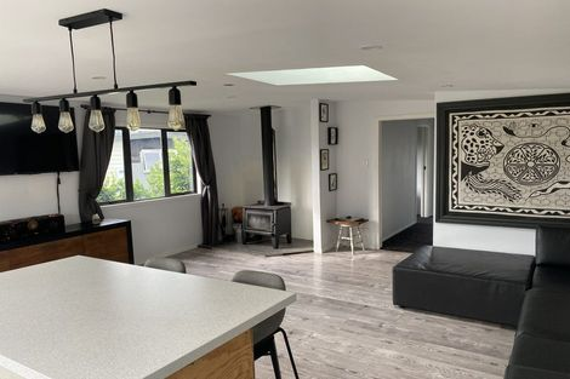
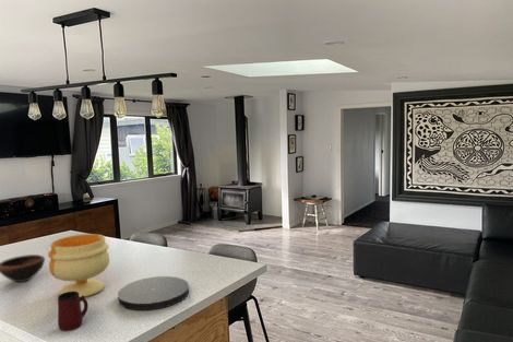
+ footed bowl (80, 266)
+ mug (73, 308)
+ bowl (22, 270)
+ plate (154, 292)
